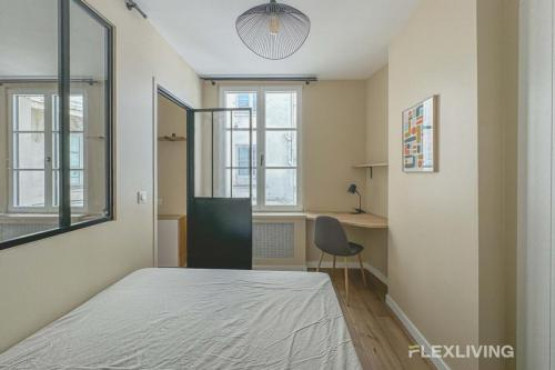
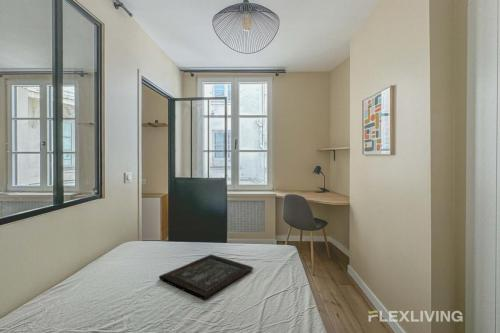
+ tray (208, 272)
